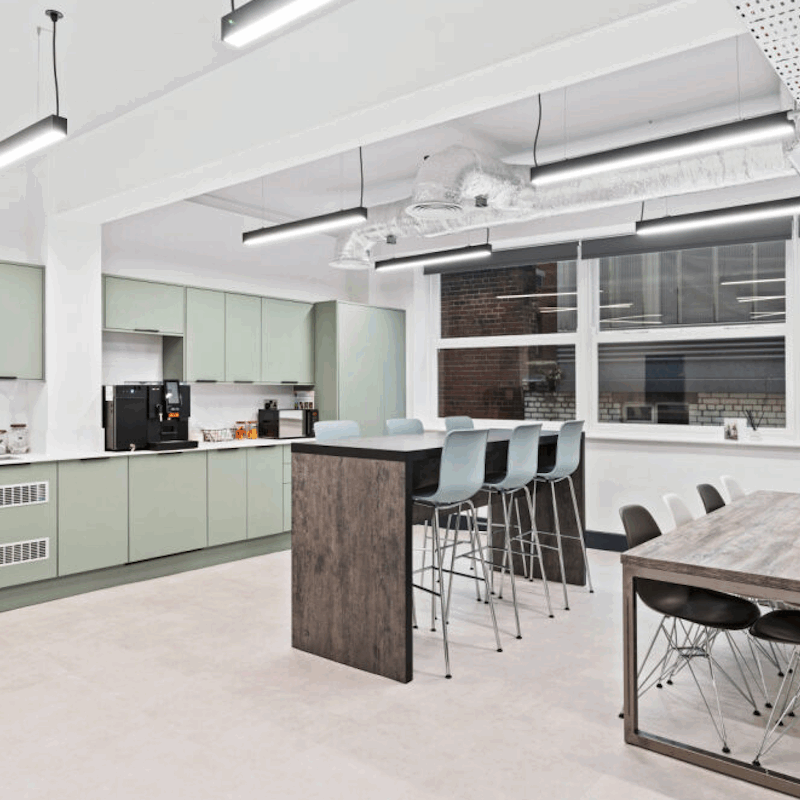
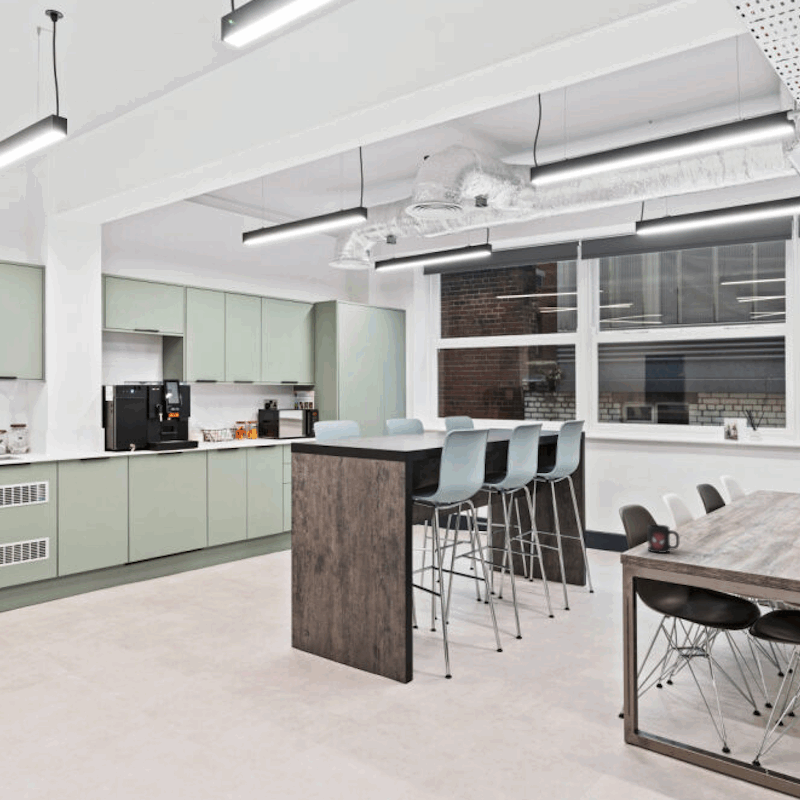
+ mug (663, 538)
